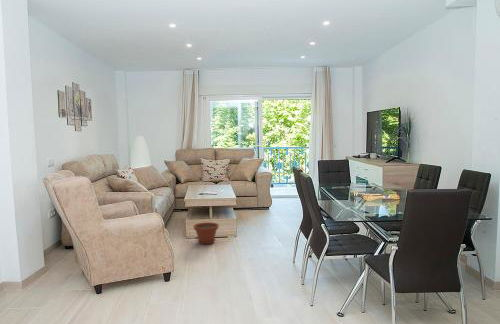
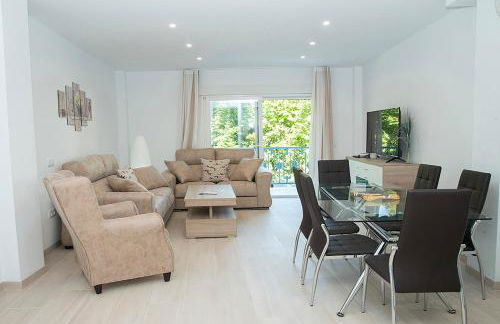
- plant pot (206, 233)
